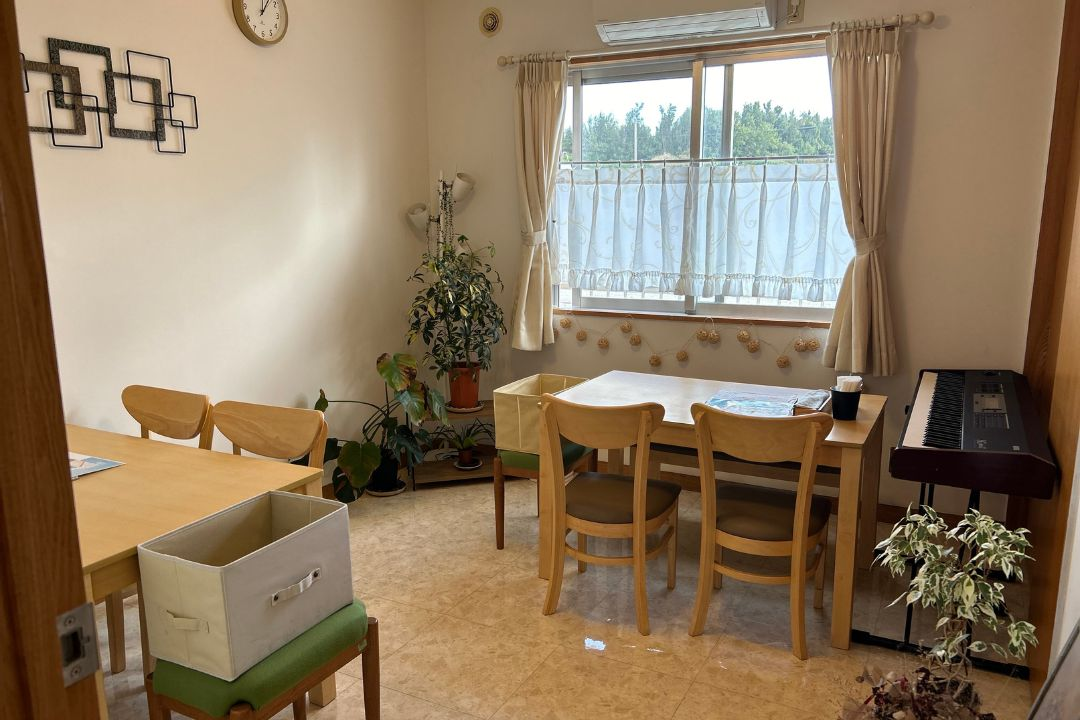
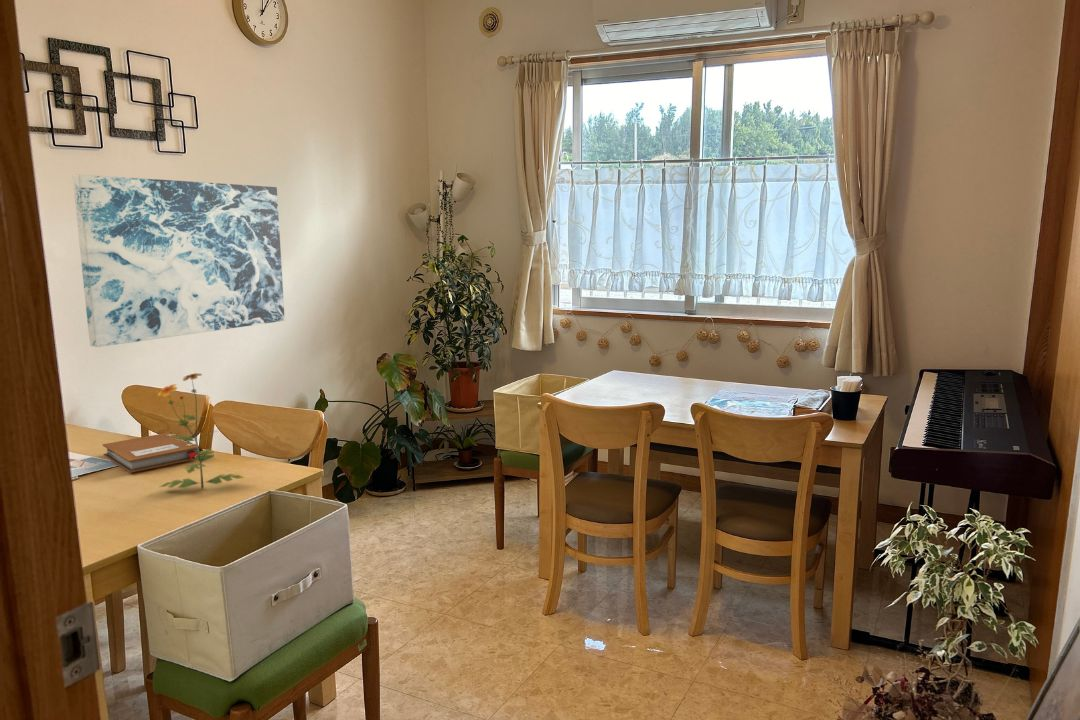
+ flower (196, 431)
+ notebook (153, 451)
+ wall art (193, 258)
